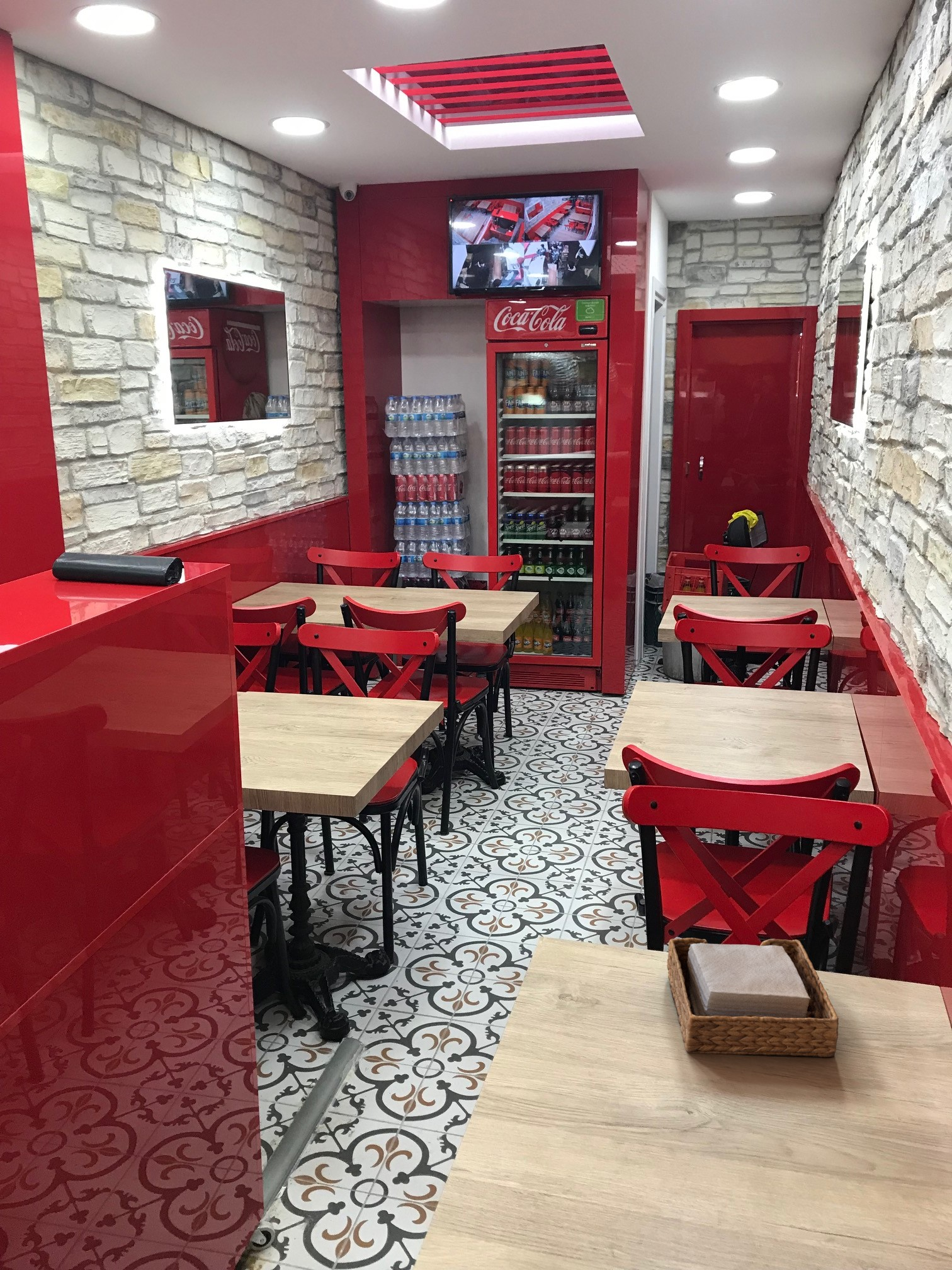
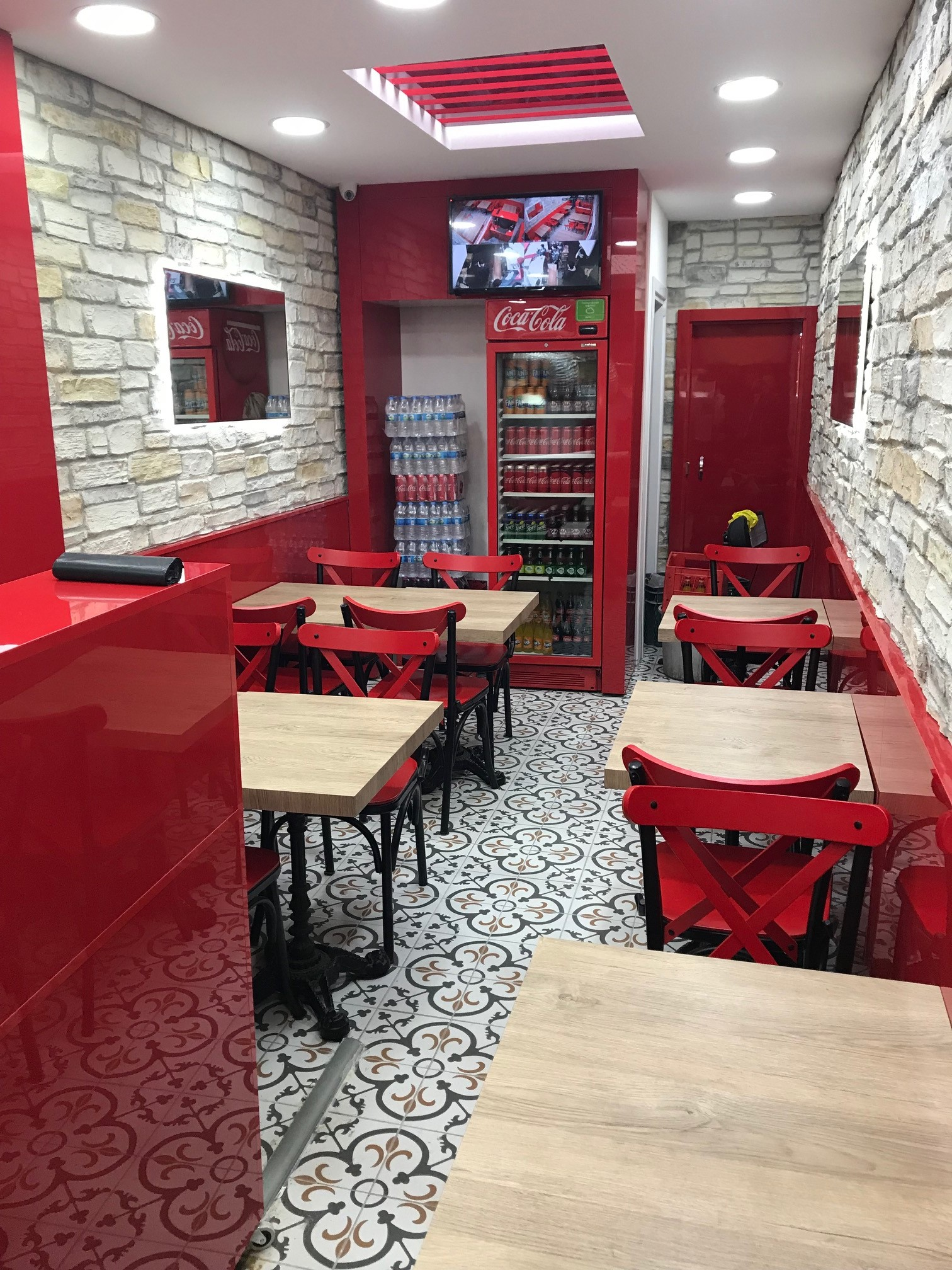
- napkin holder (747, 988)
